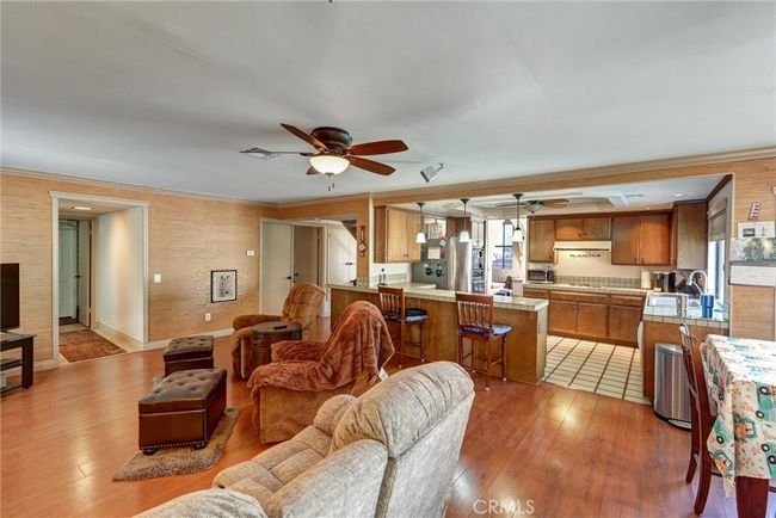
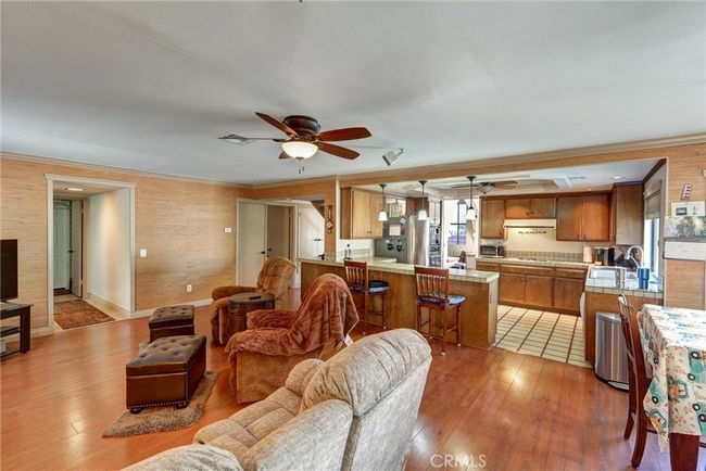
- wall art (223, 285)
